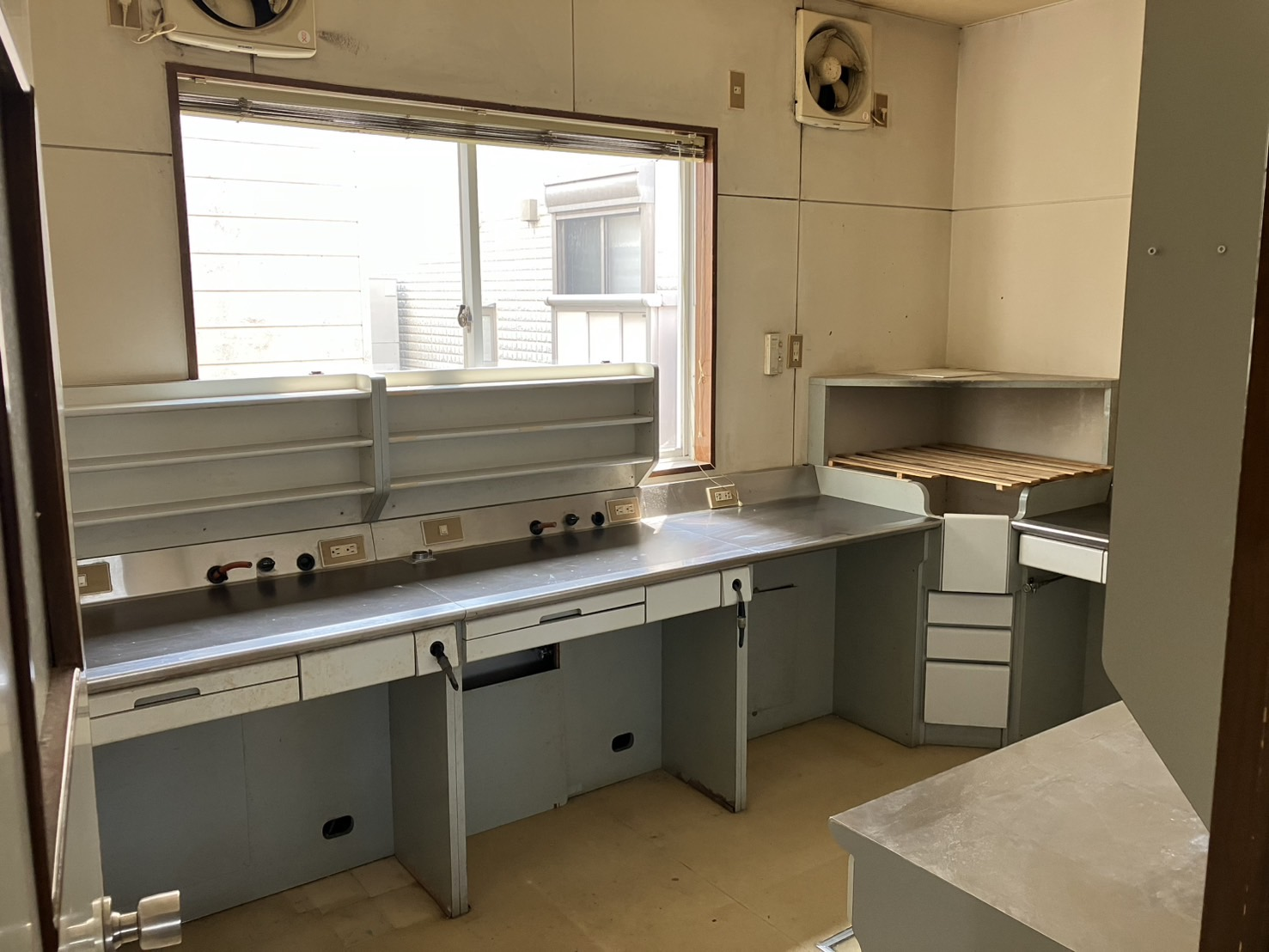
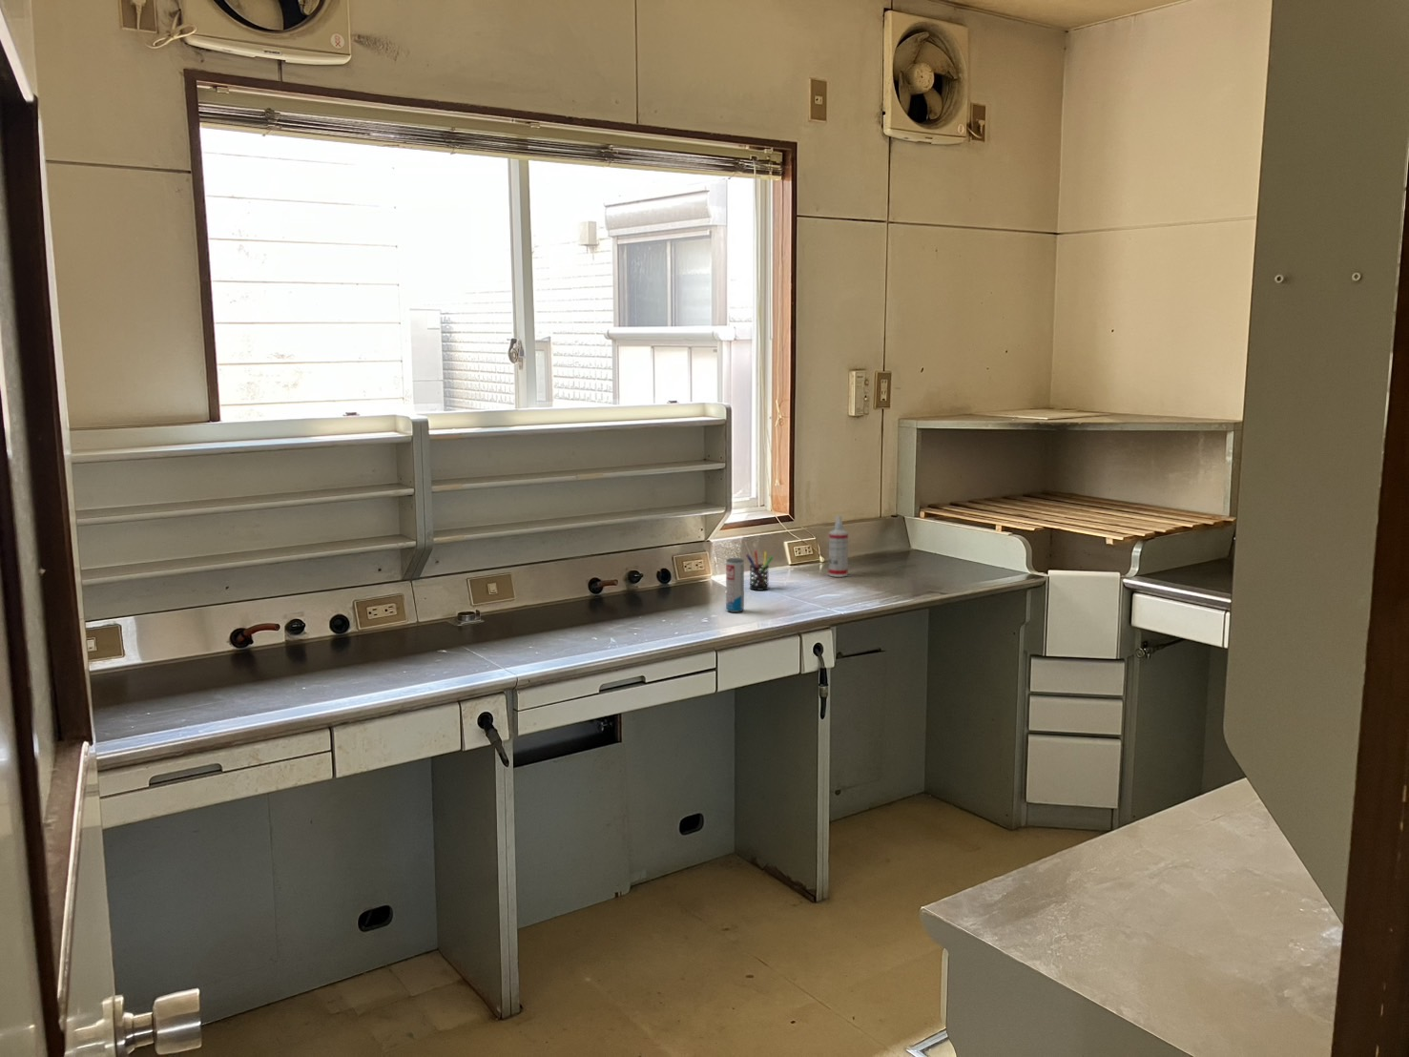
+ spray bottle (837, 545)
+ pen holder (761, 570)
+ beverage can (735, 585)
